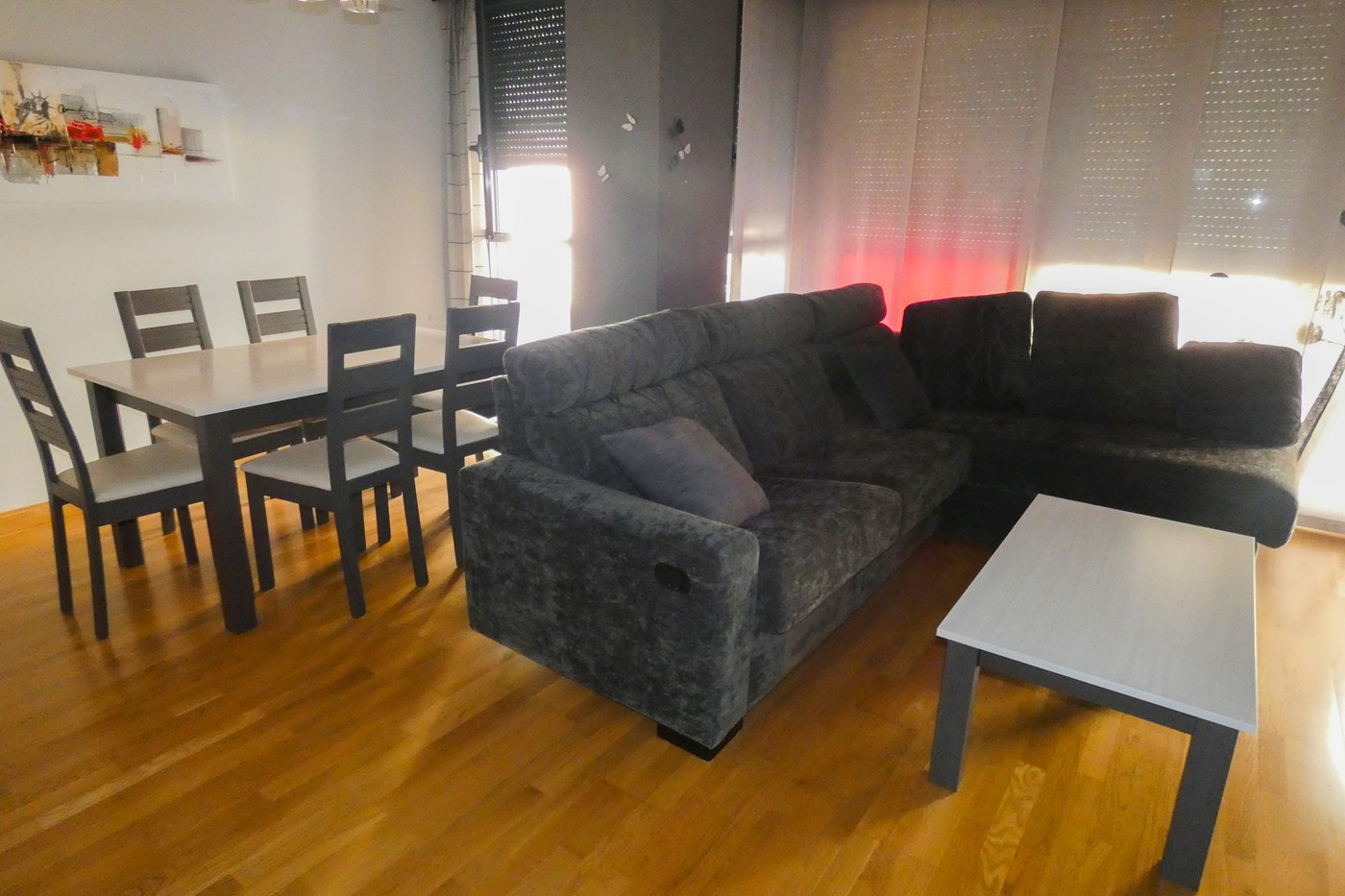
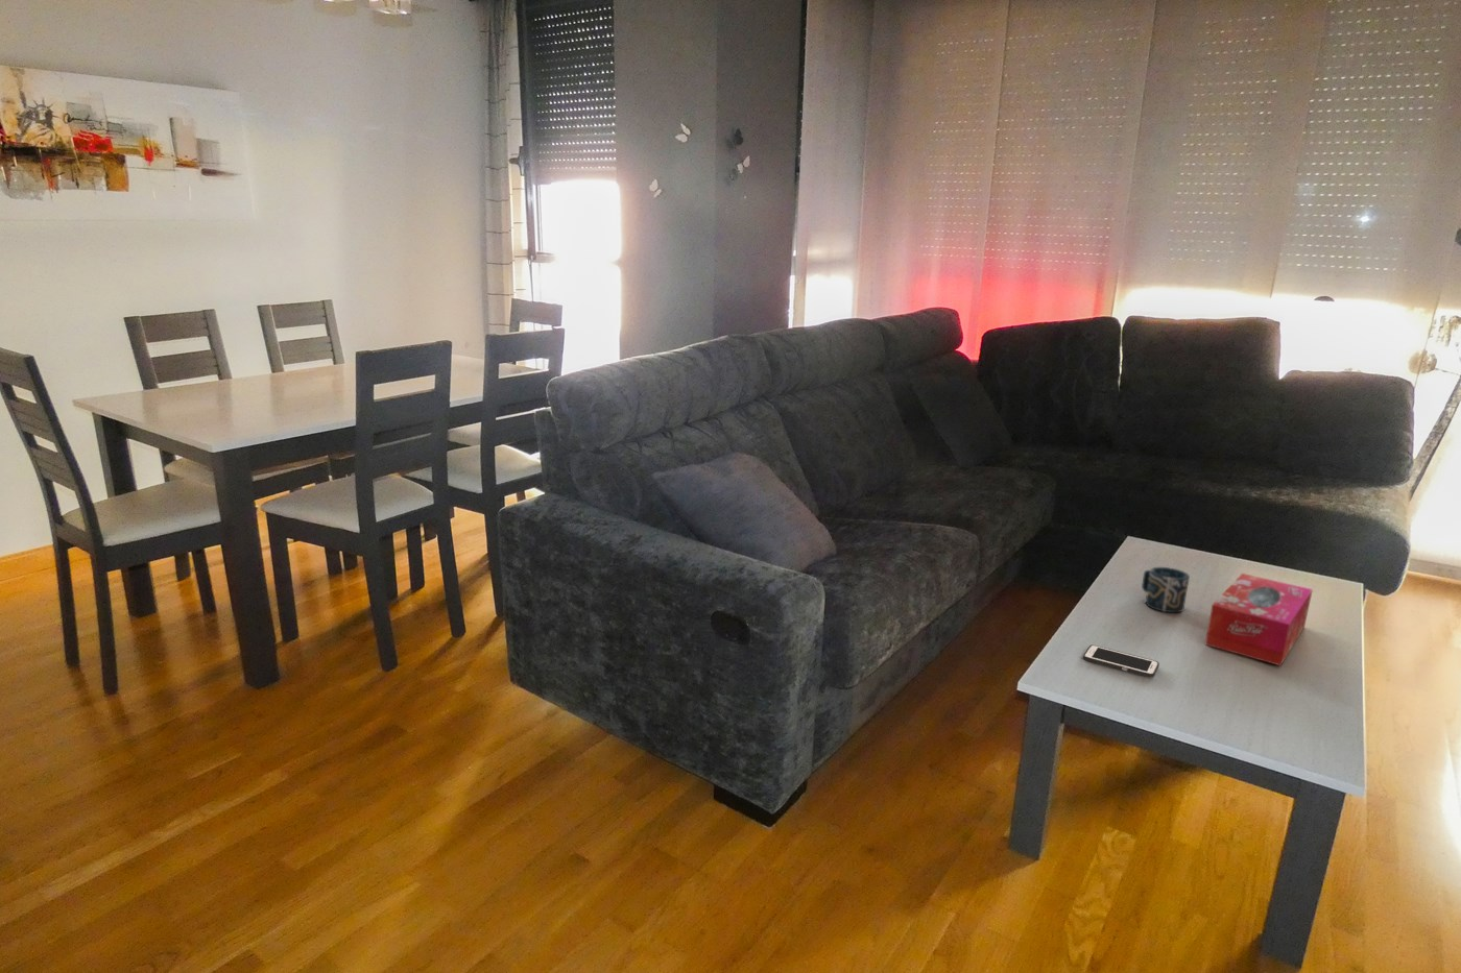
+ cell phone (1120, 660)
+ cup (1162, 587)
+ tissue box (1260, 617)
